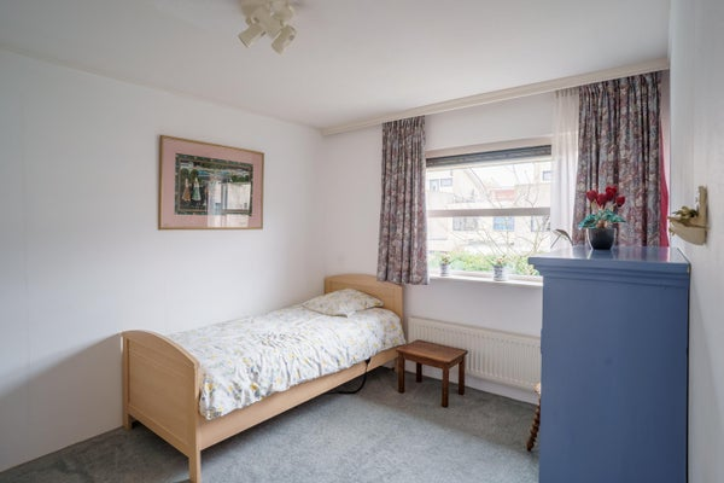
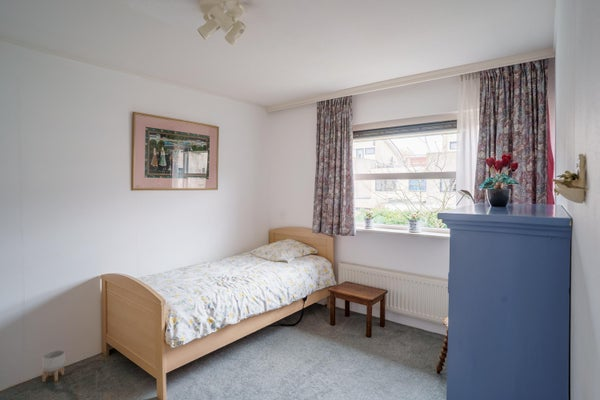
+ planter (53, 366)
